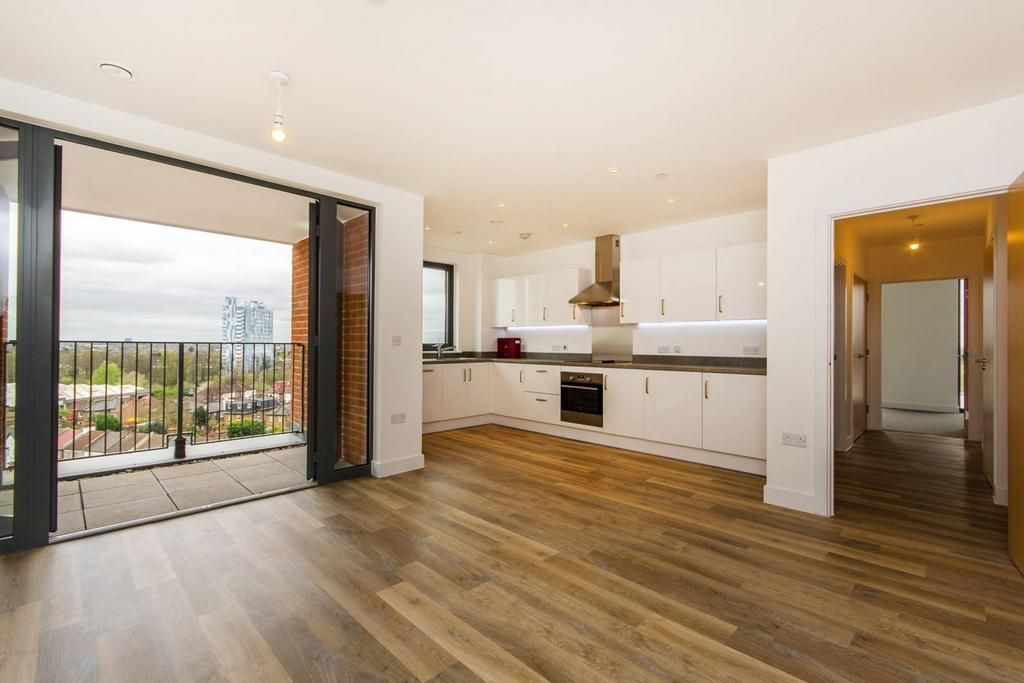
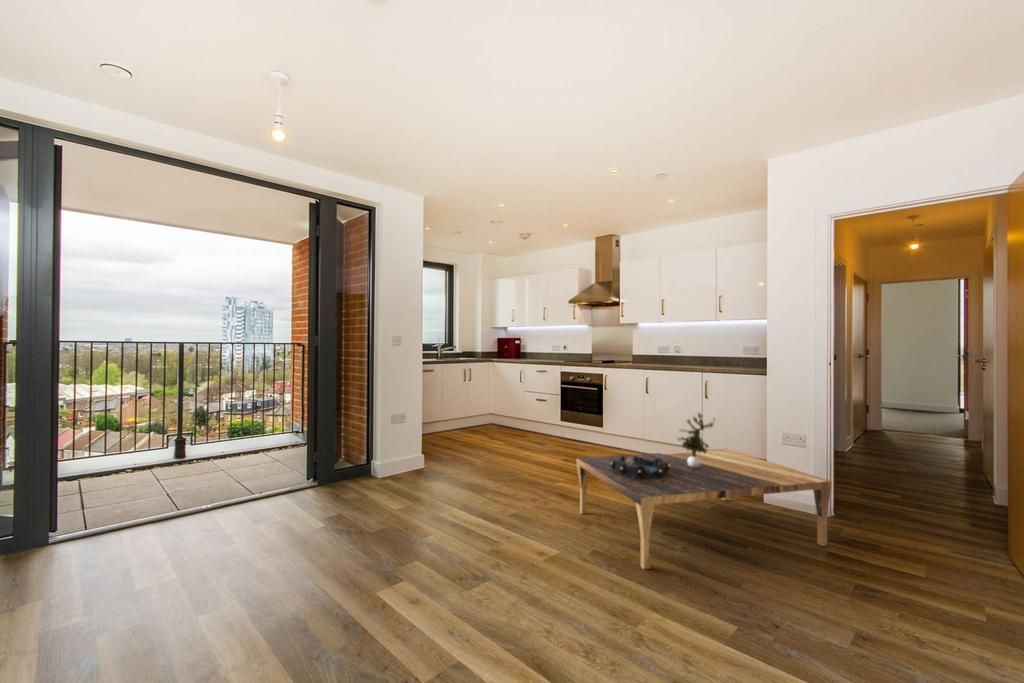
+ decorative bowl (639, 465)
+ potted plant (697, 439)
+ coffee table (692, 497)
